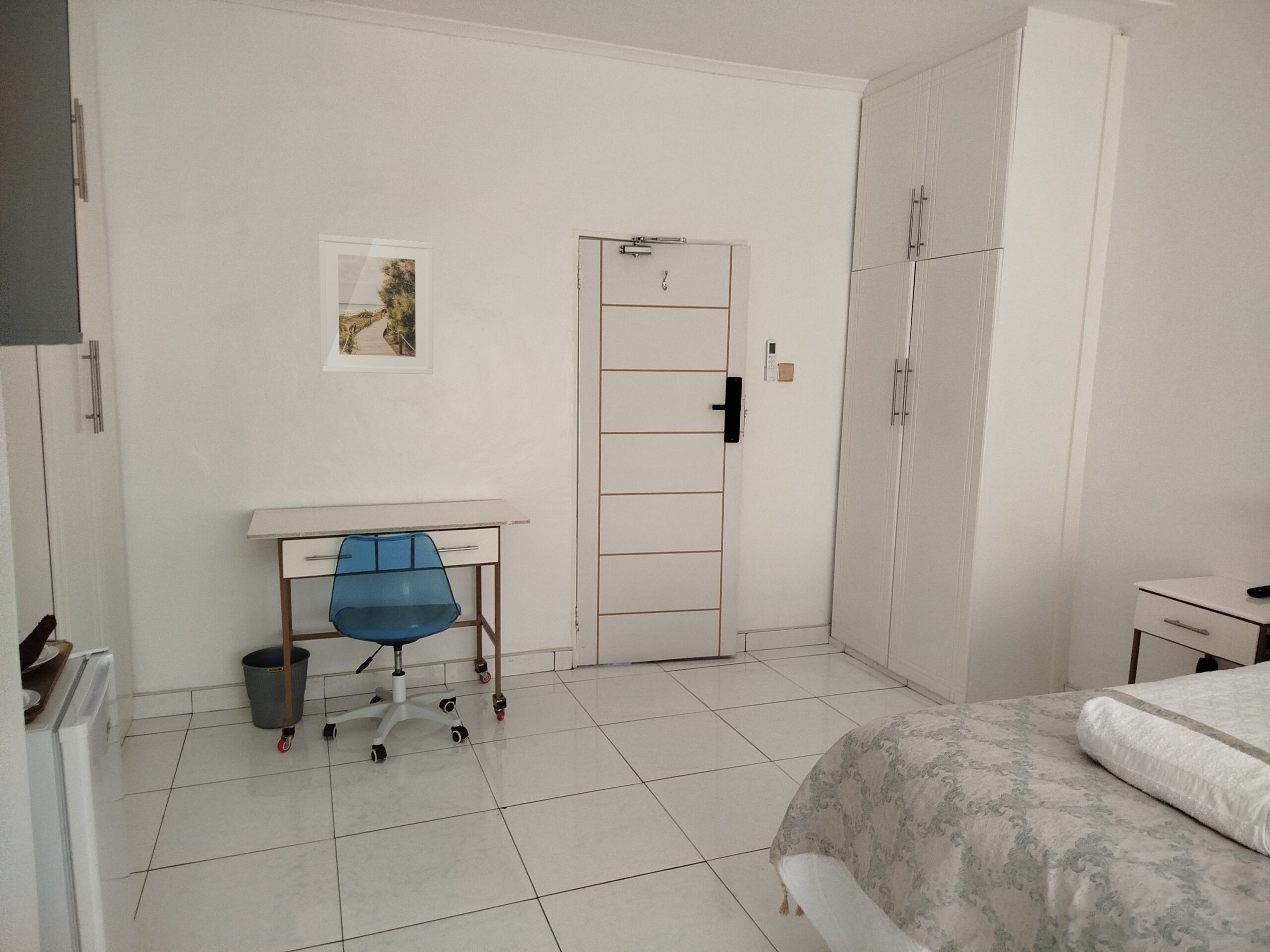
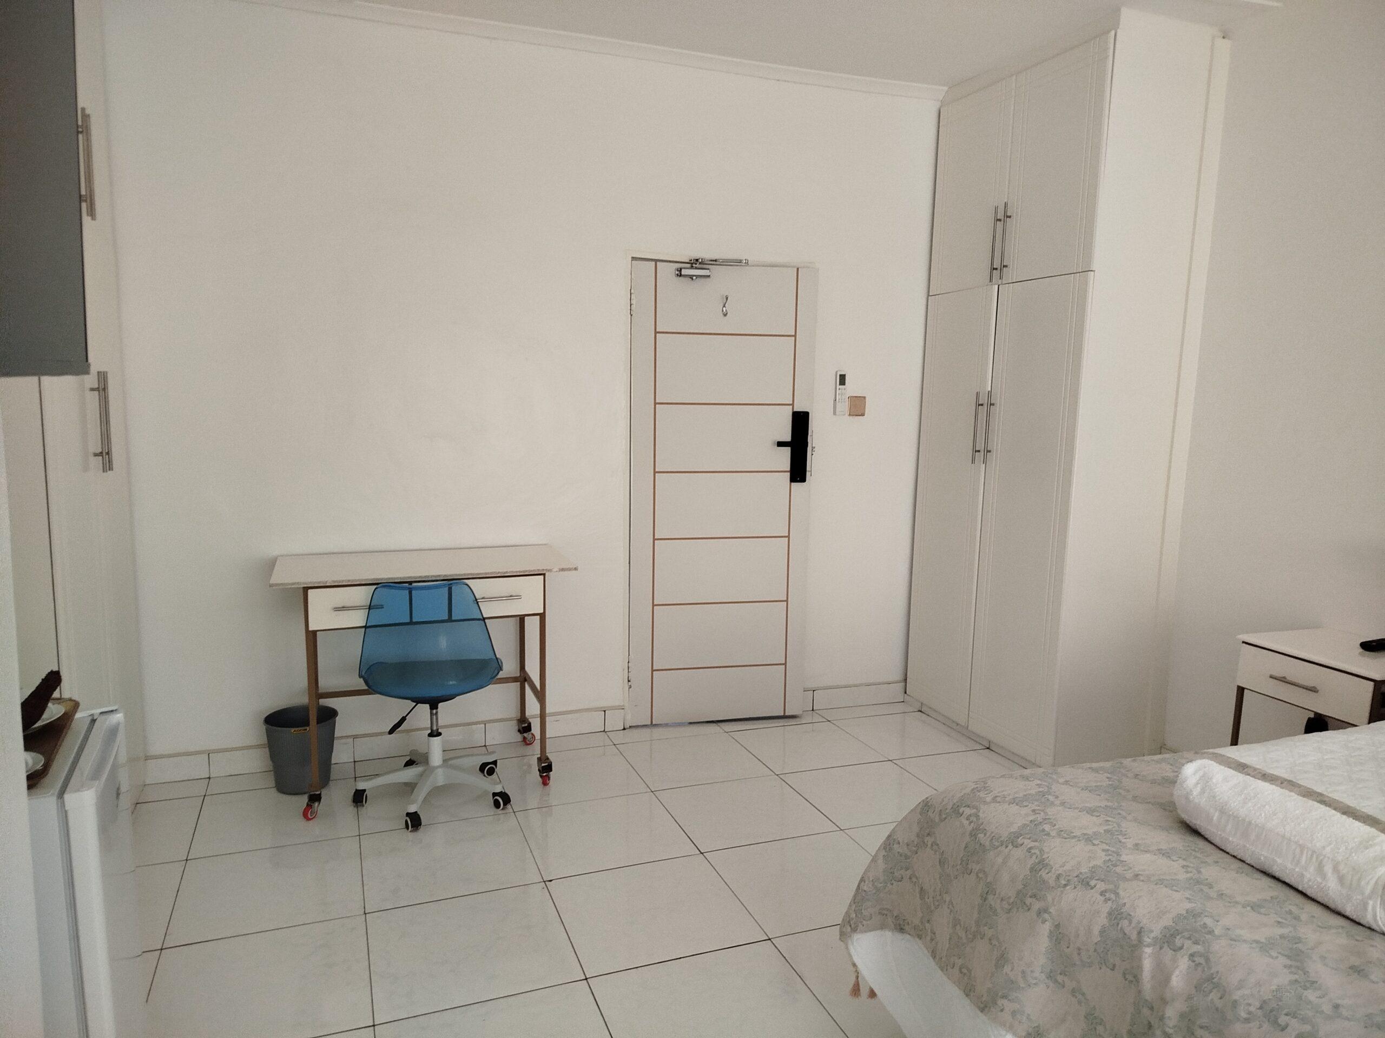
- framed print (378, 306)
